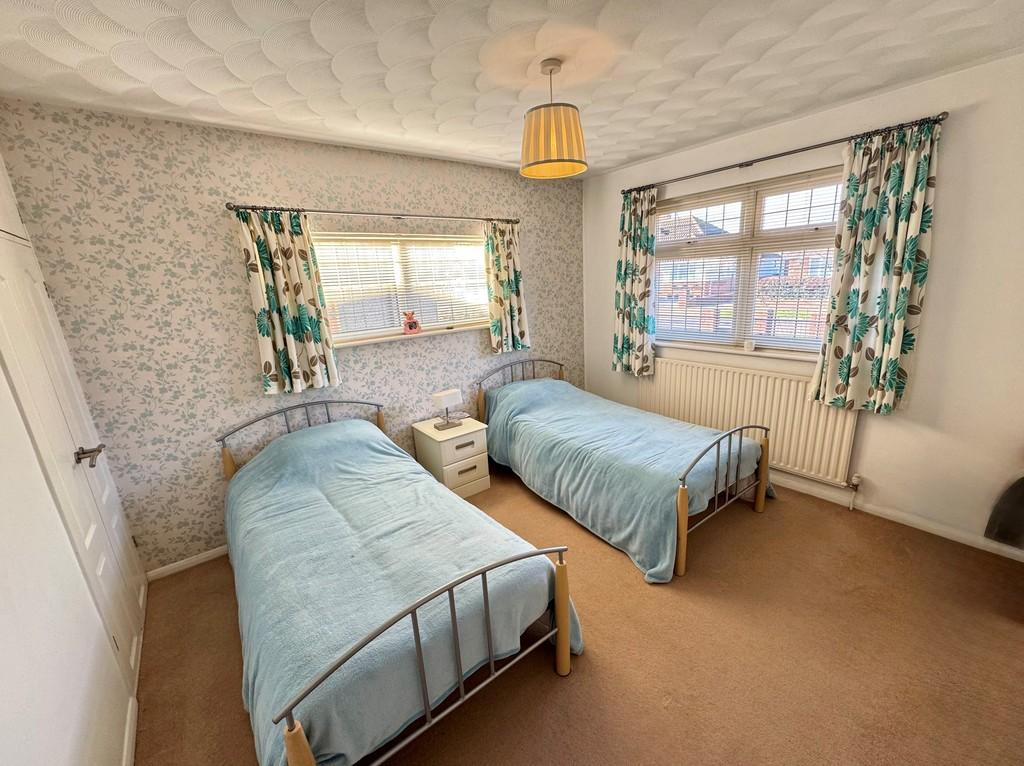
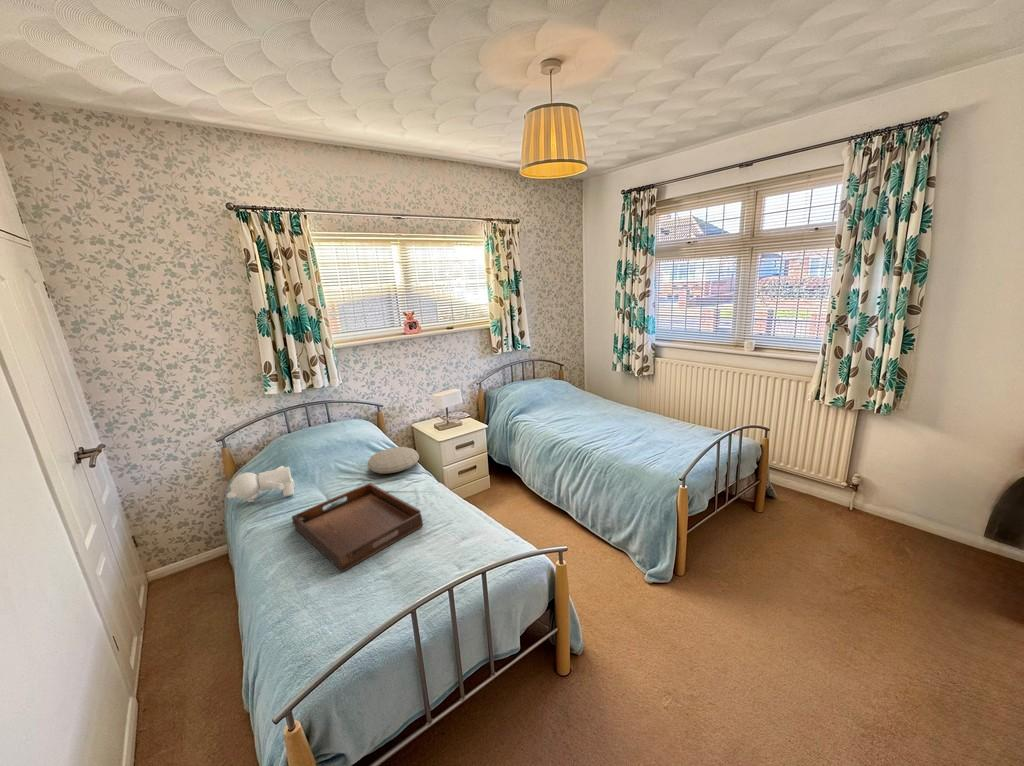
+ teddy bear (261, 485)
+ serving tray (358, 520)
+ cushion (393, 459)
